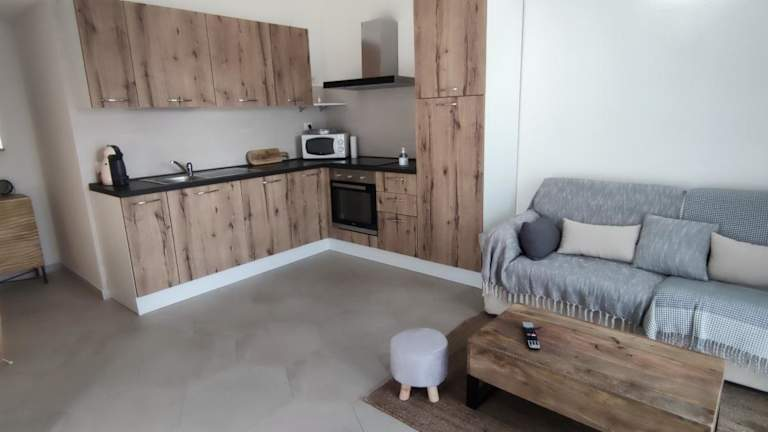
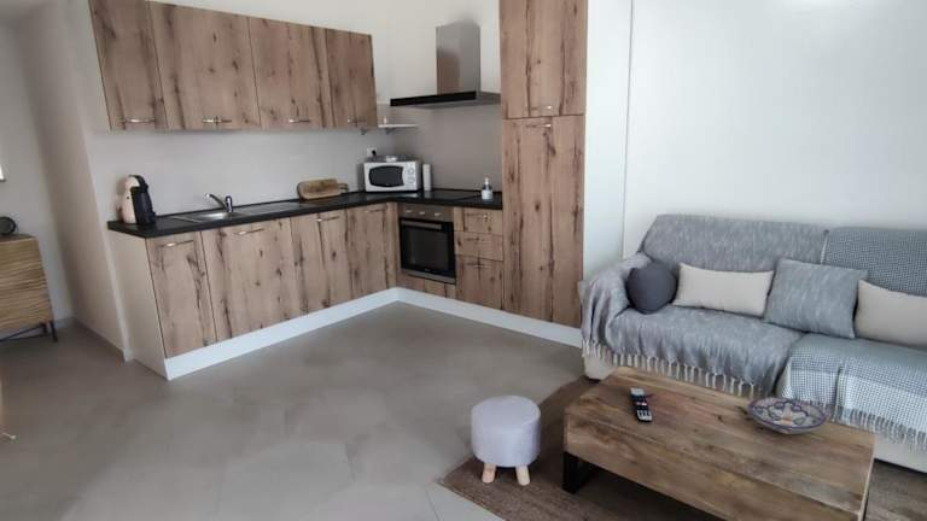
+ bowl (785, 418)
